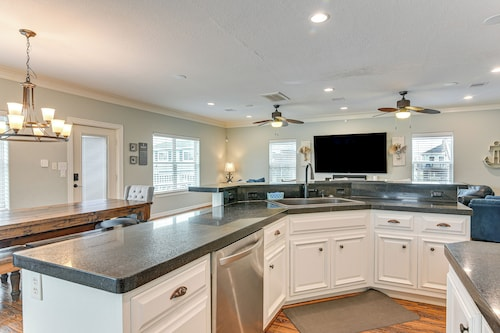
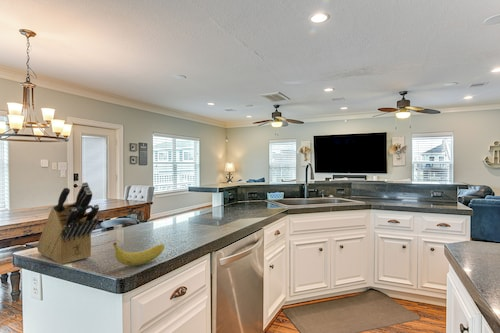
+ knife block (67, 219)
+ fruit (140, 252)
